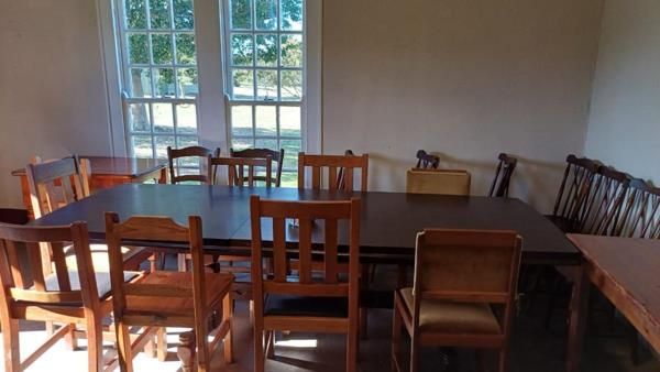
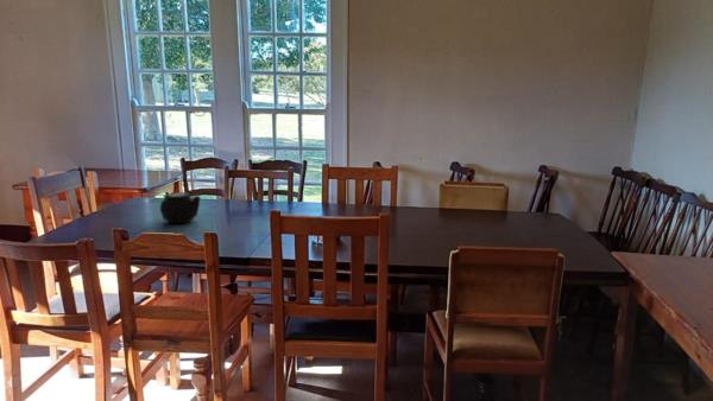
+ teapot (182, 208)
